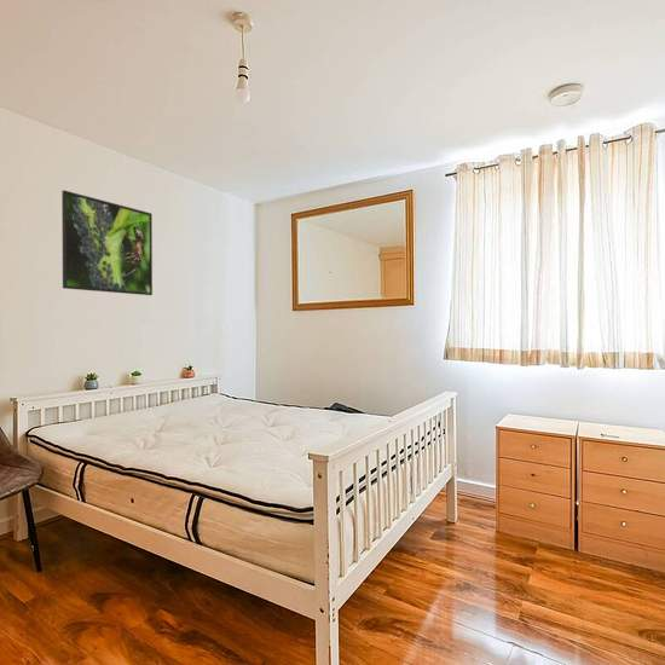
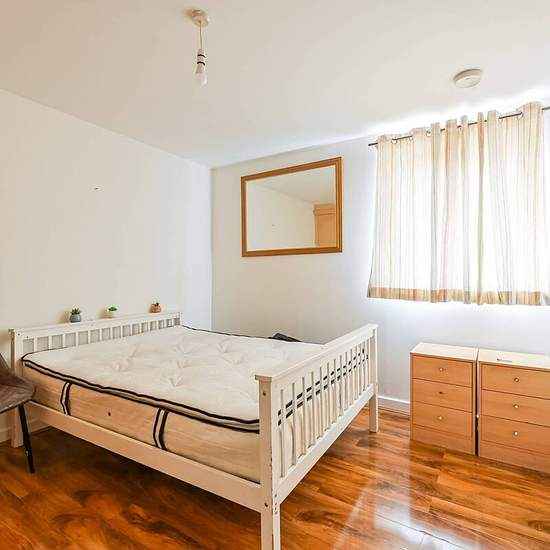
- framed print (110, 247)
